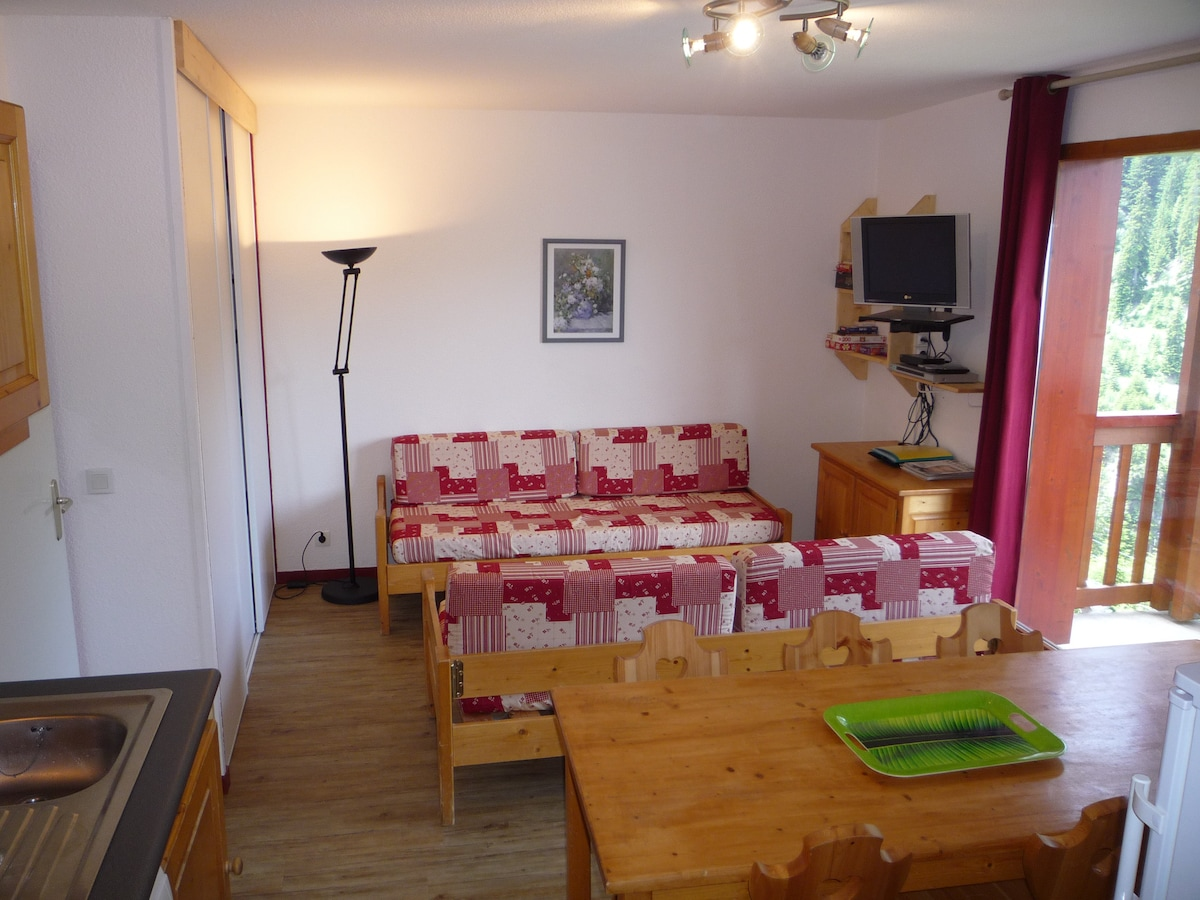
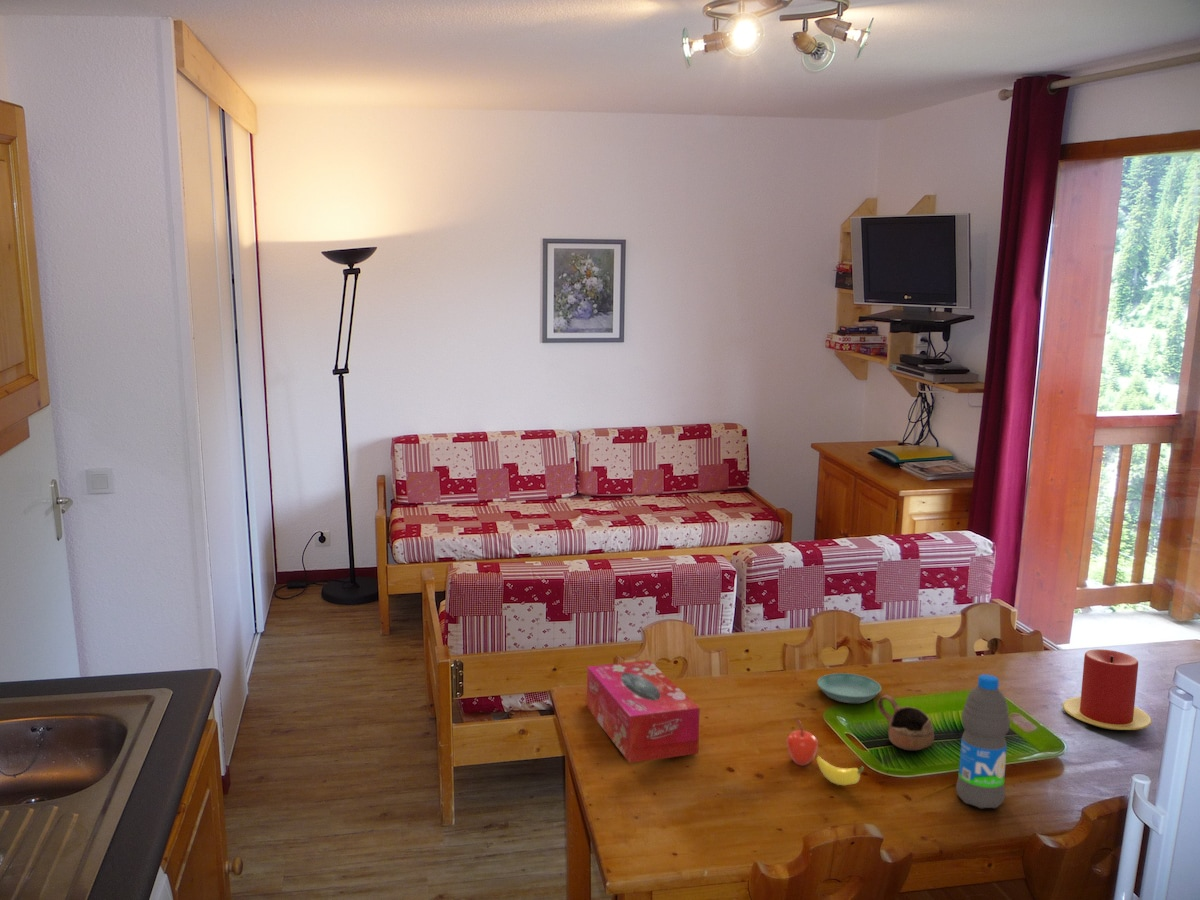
+ water bottle (984, 739)
+ saucer (848, 689)
+ candle (1108, 688)
+ fruit (821, 758)
+ tissue box (639, 707)
+ cup (907, 722)
